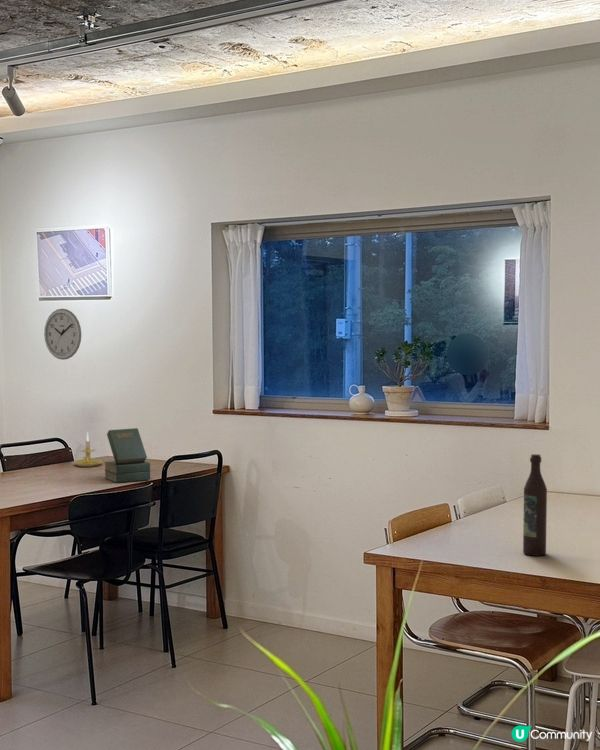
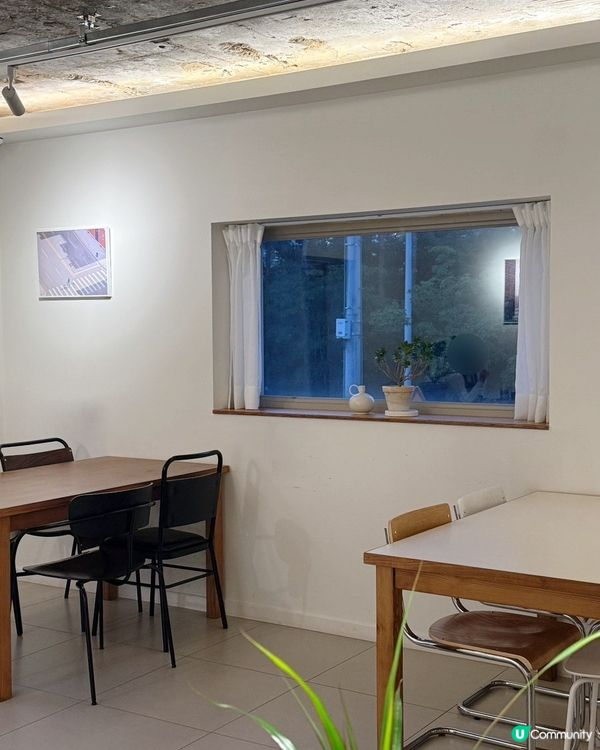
- wine bottle (535, 504)
- book (127, 454)
- candle holder (87, 448)
- wall clock (61, 334)
